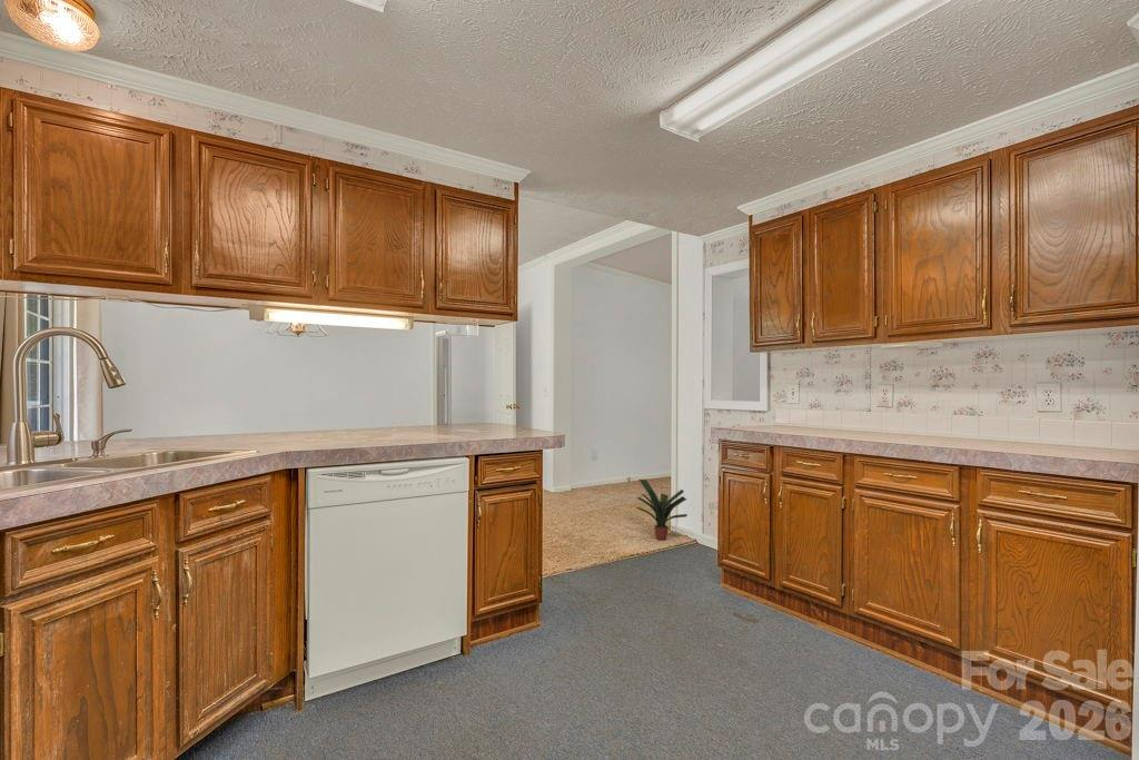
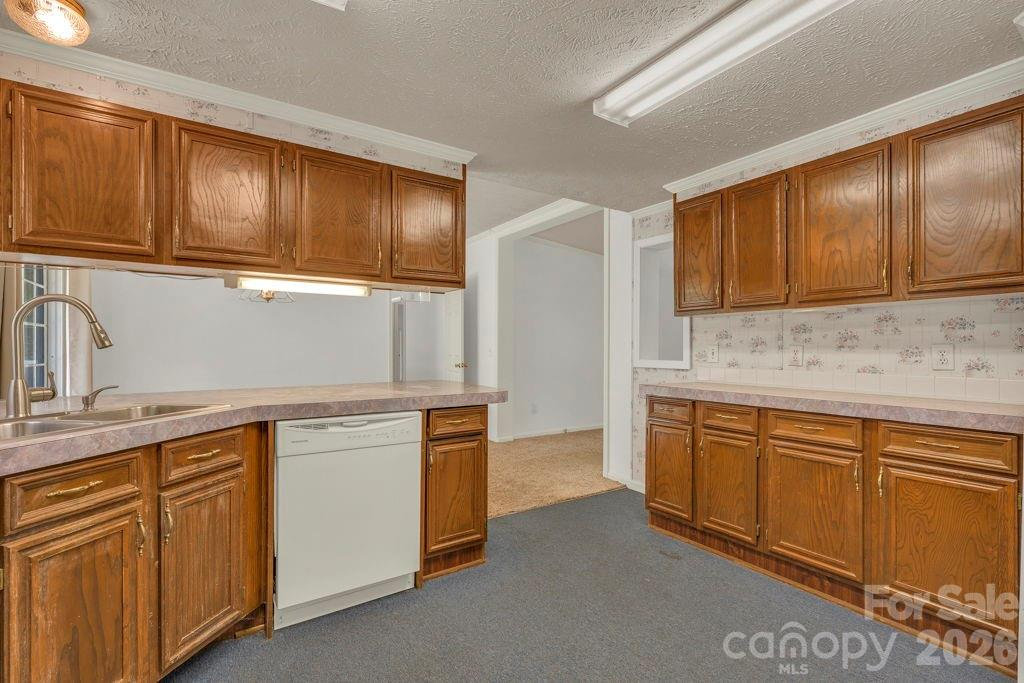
- potted plant (660, 510)
